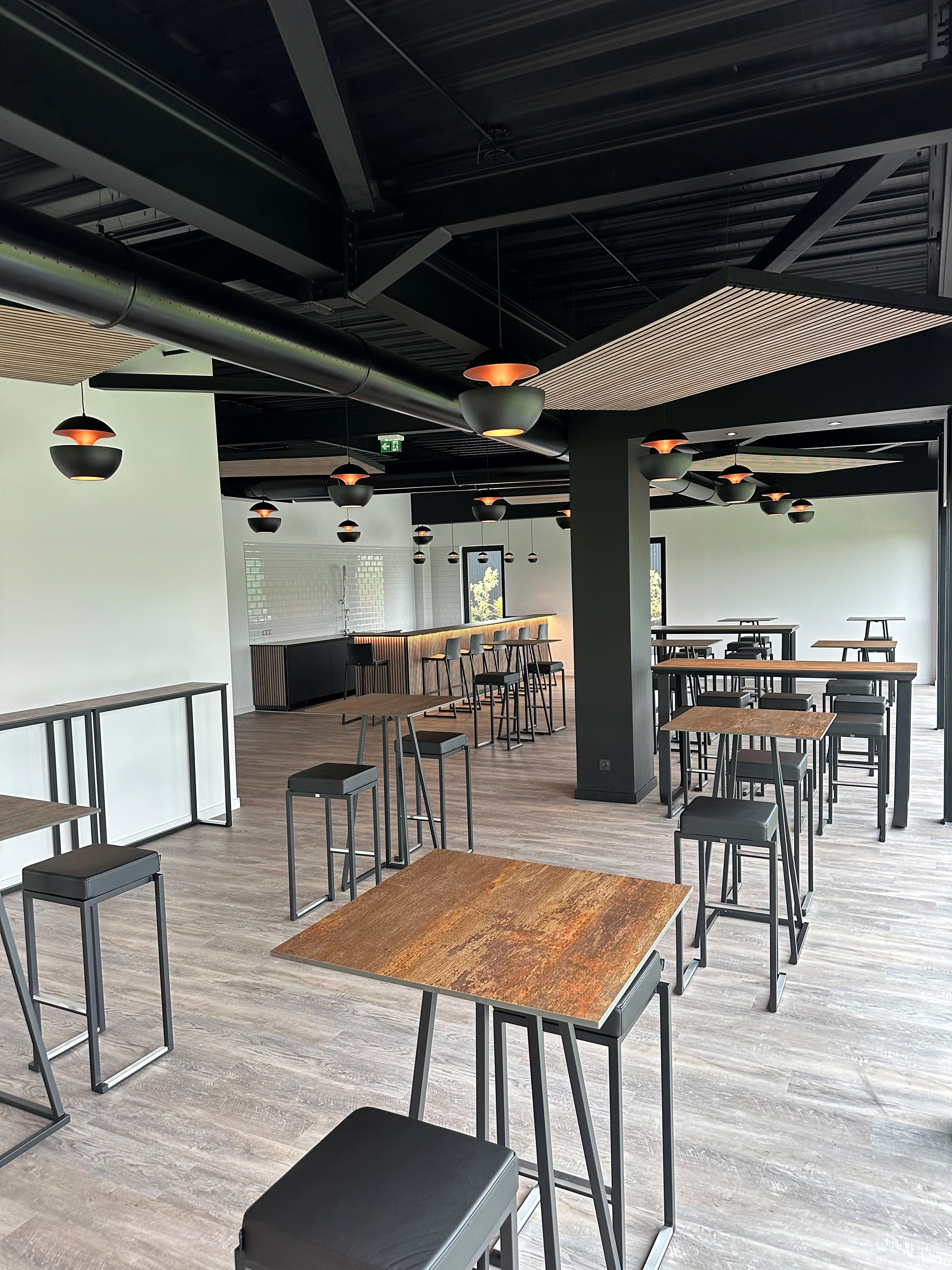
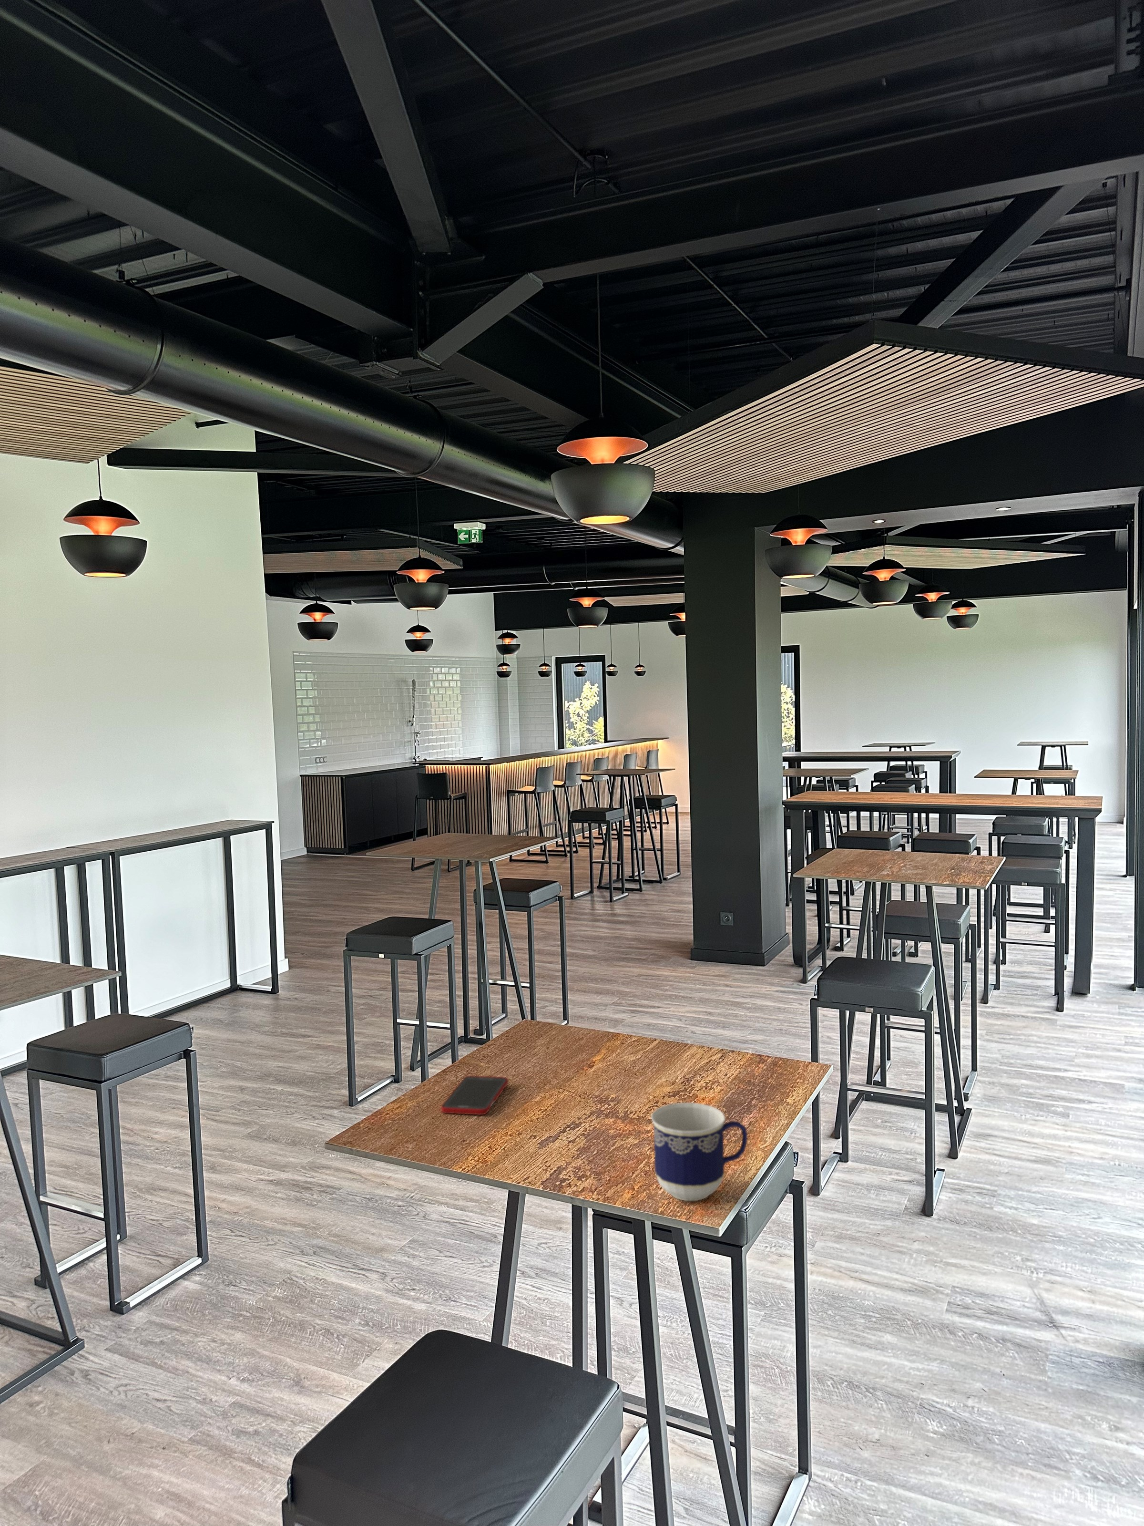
+ cup (699, 1154)
+ cell phone (476, 1095)
